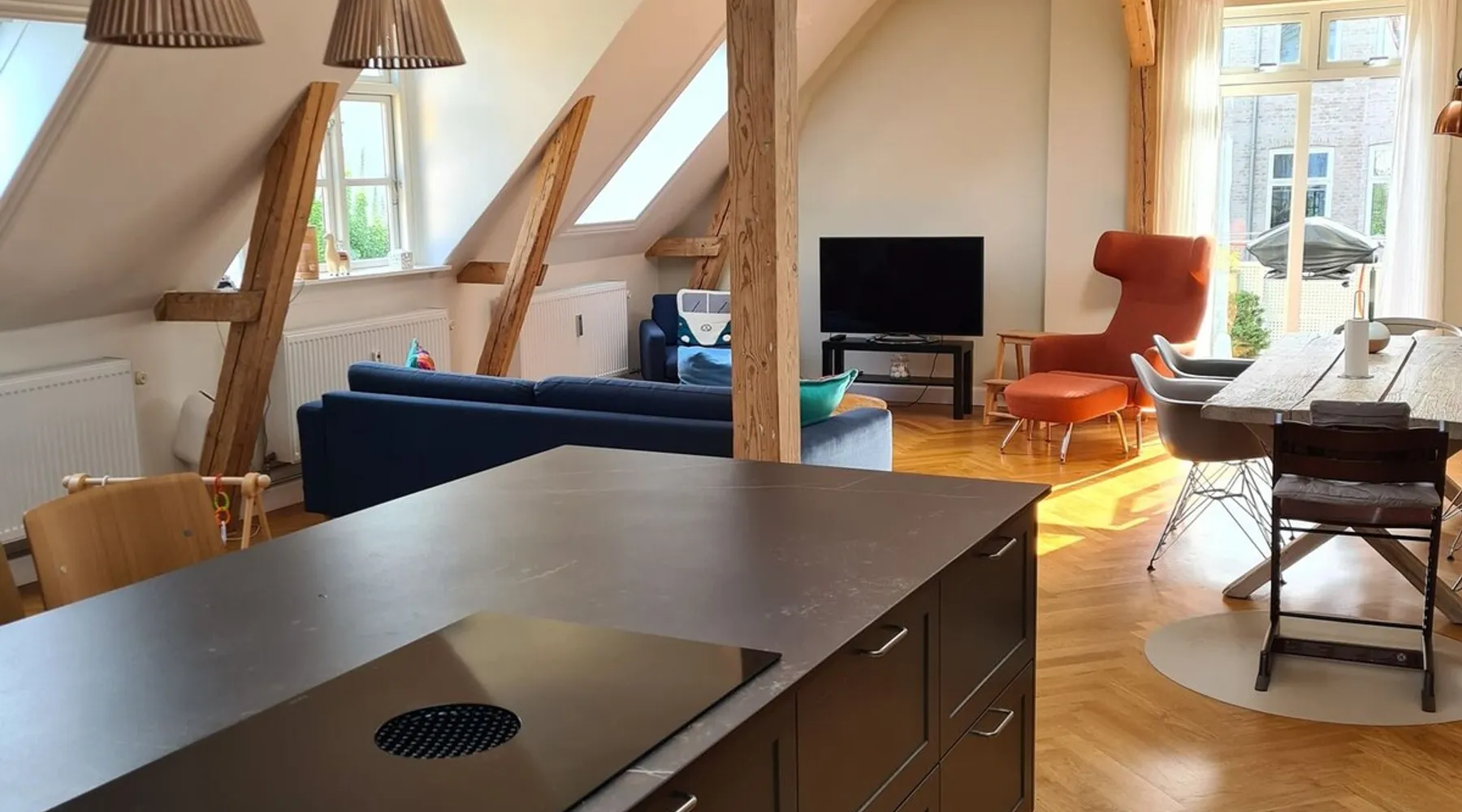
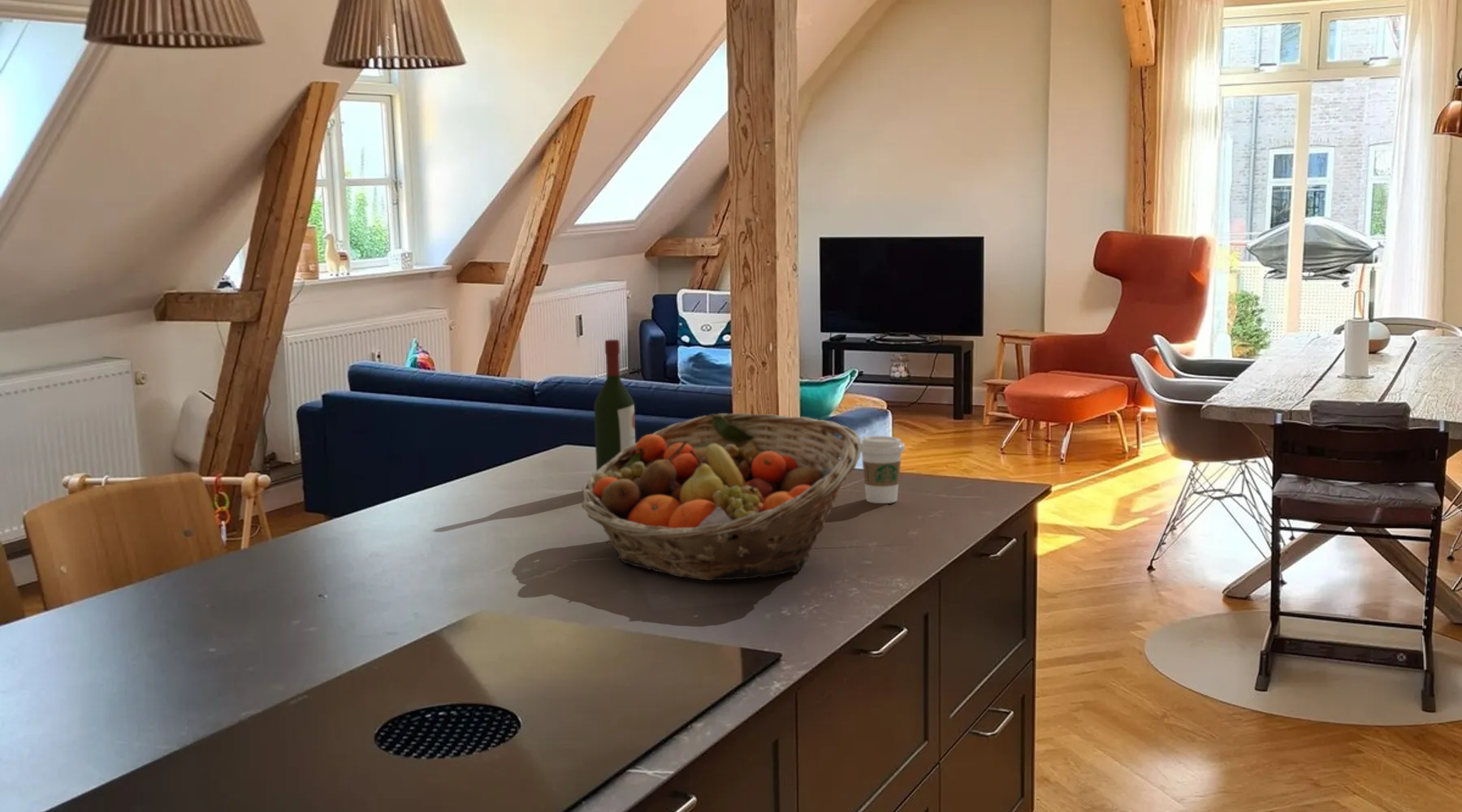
+ fruit basket (719, 491)
+ wine bottle (614, 414)
+ coffee cup (881, 469)
